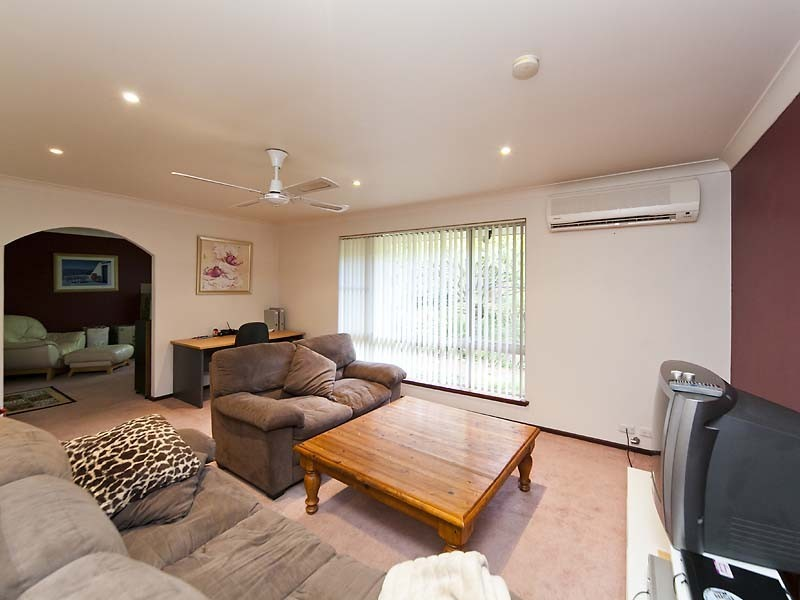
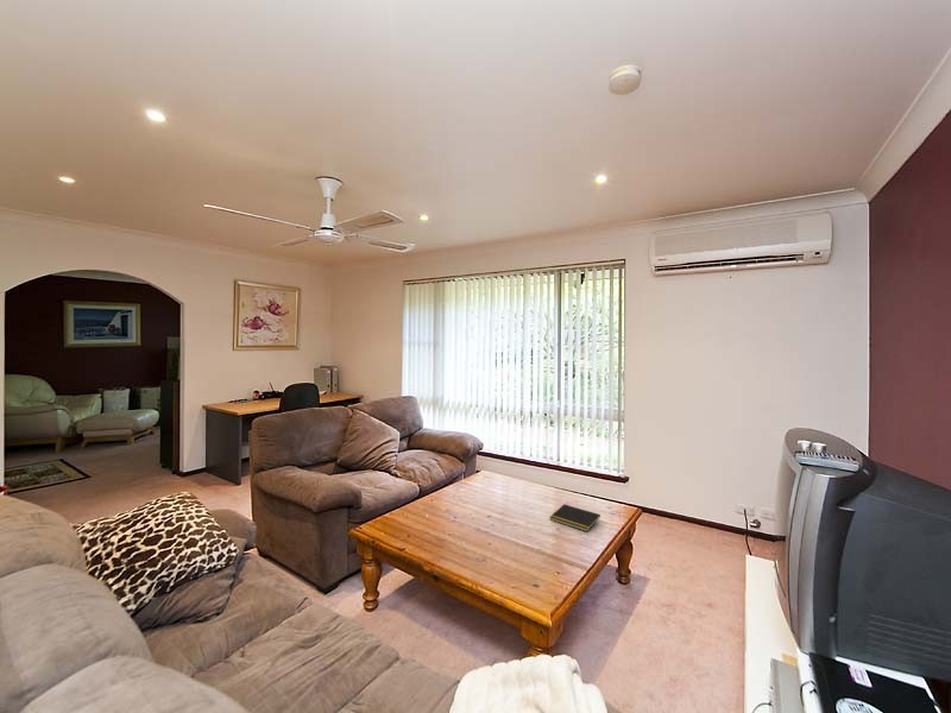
+ notepad (574, 517)
